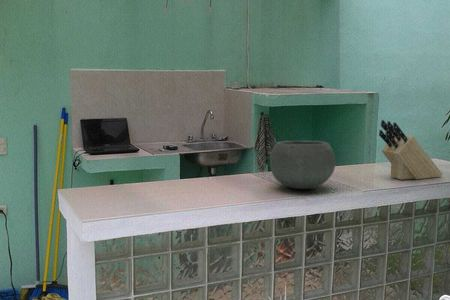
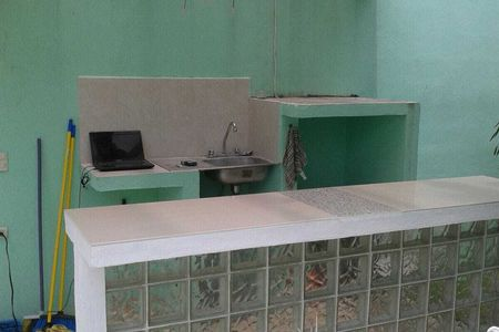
- knife block (409, 148)
- bowl (302, 164)
